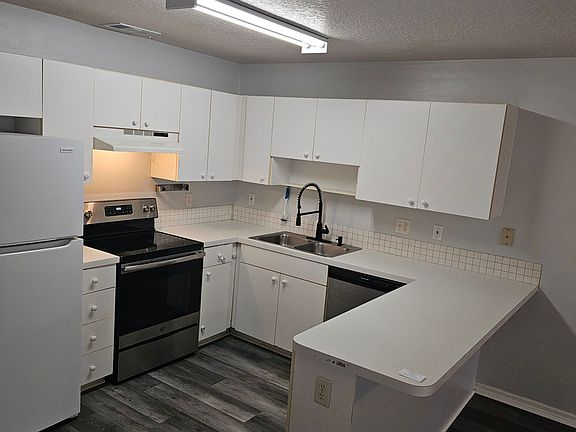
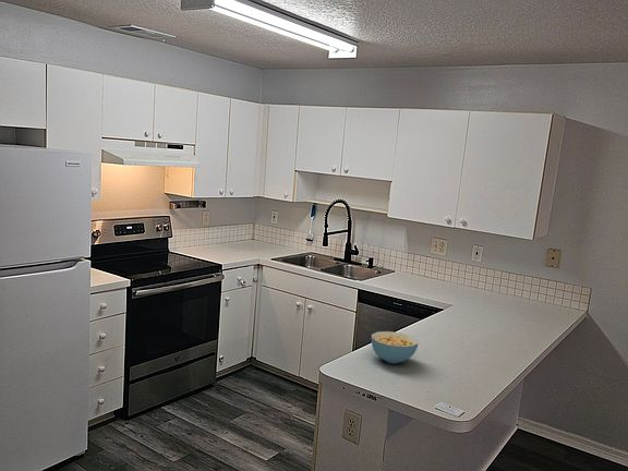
+ cereal bowl (392, 349)
